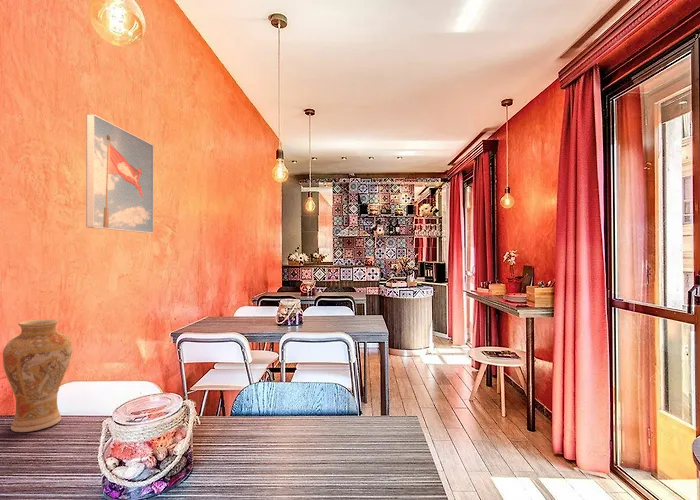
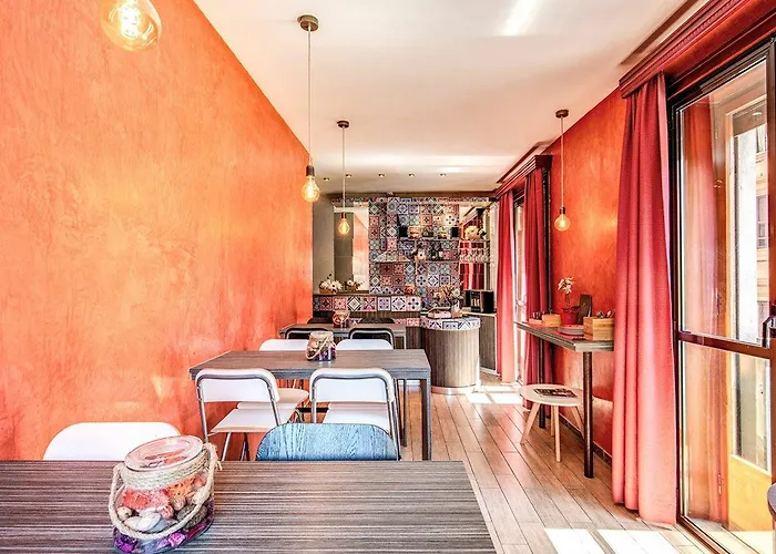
- vase (38, 372)
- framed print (124, 180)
